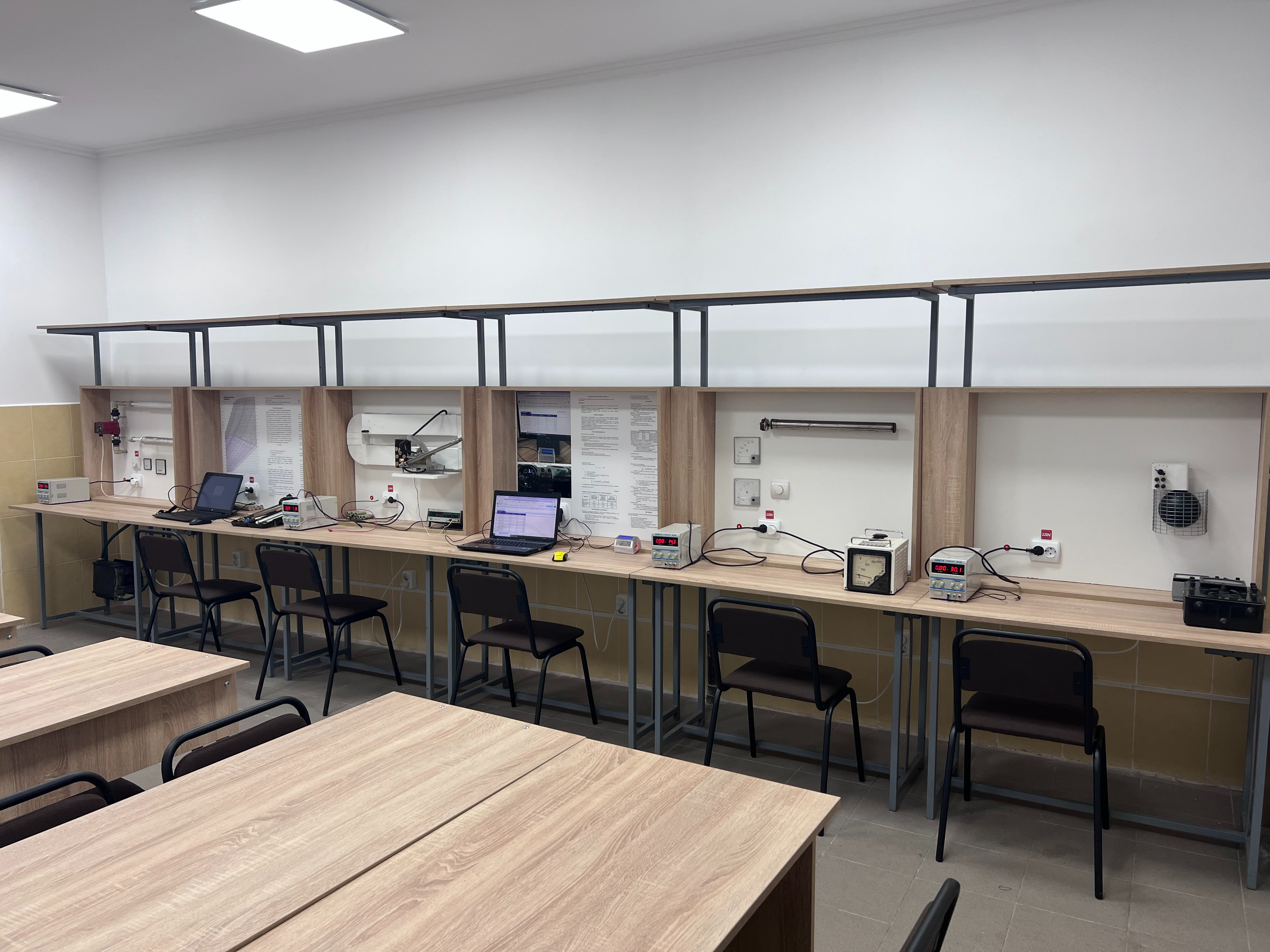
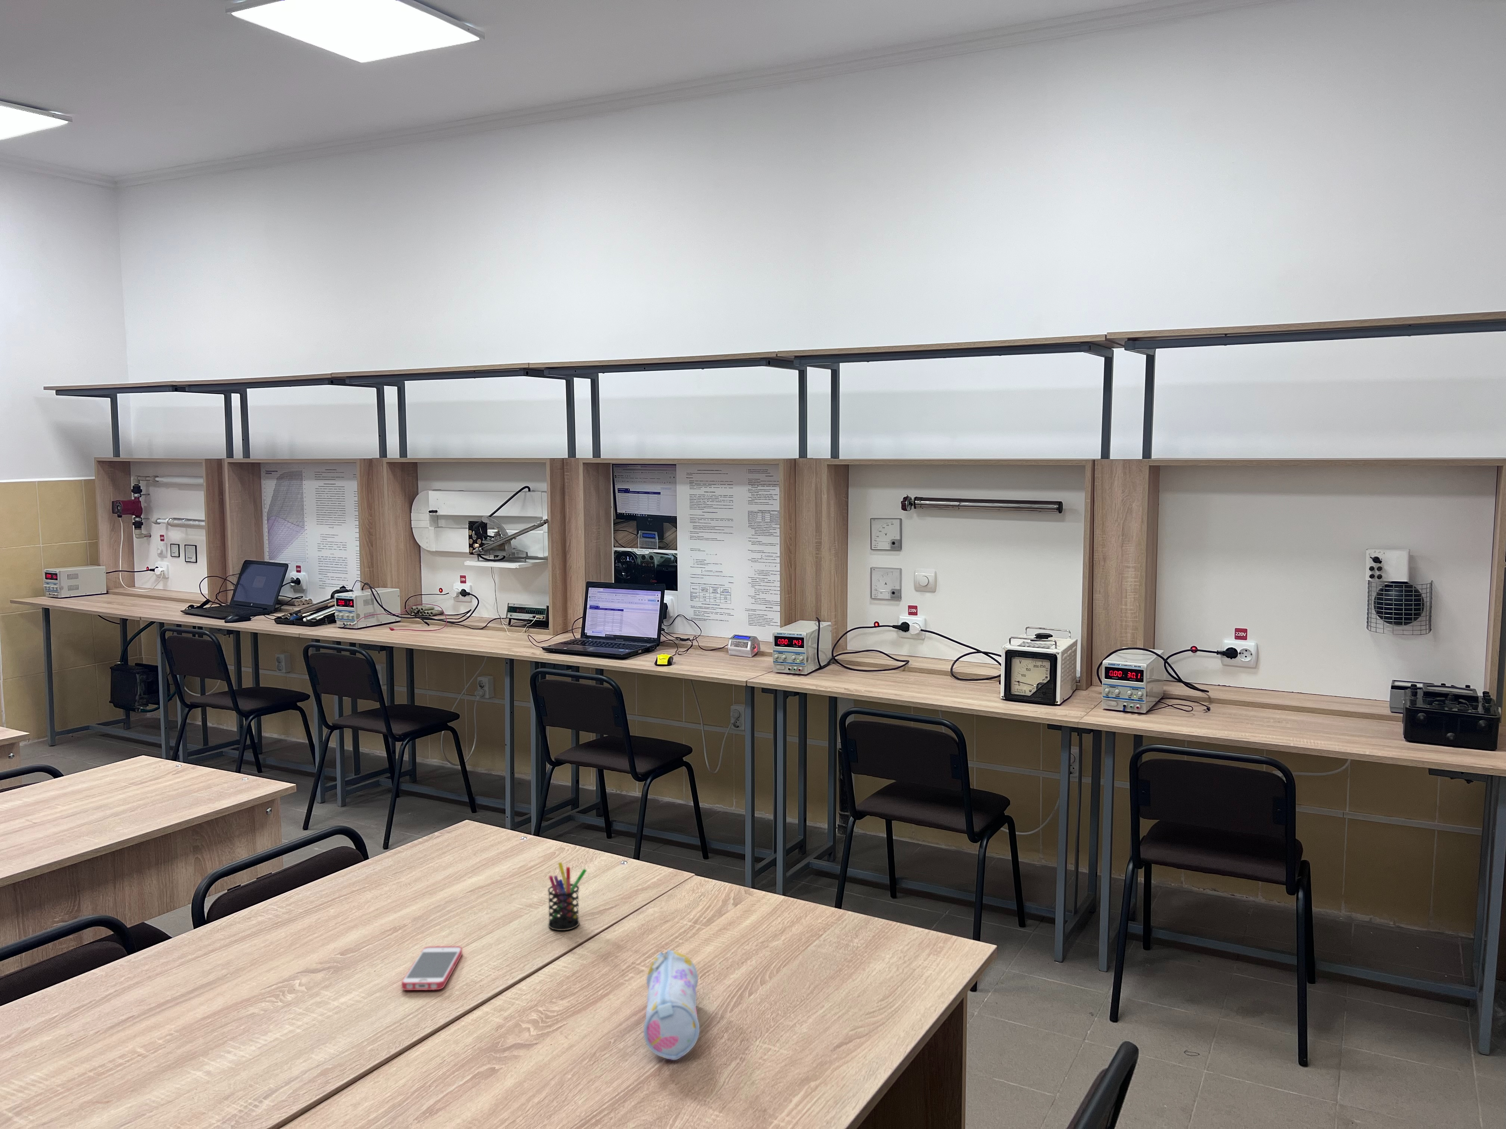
+ smartphone (433, 967)
+ pen holder (567, 893)
+ pencil case (672, 1001)
